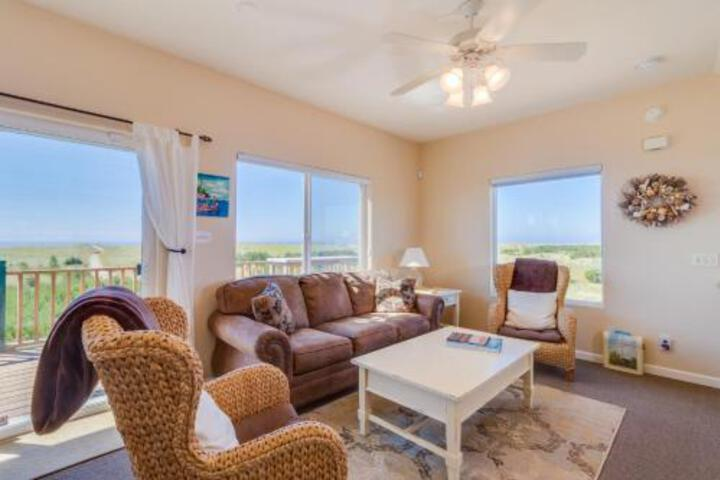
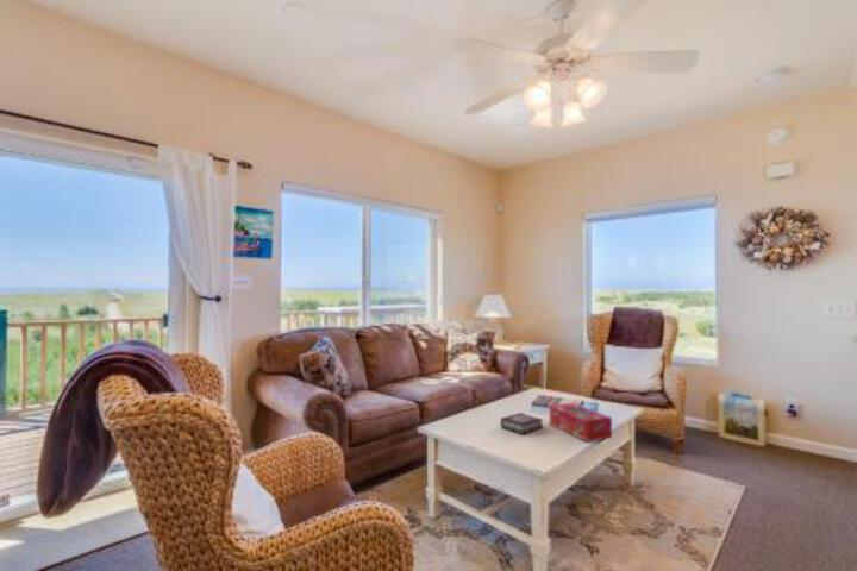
+ book (521, 422)
+ tissue box (578, 420)
